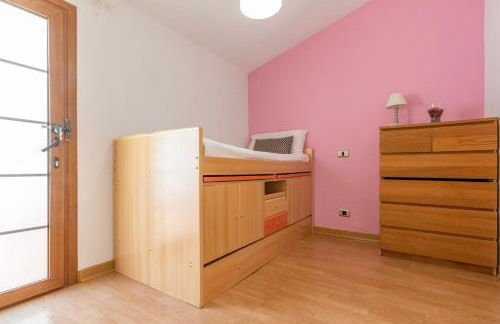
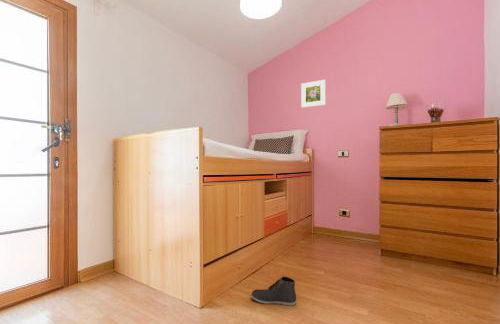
+ sneaker (273, 288)
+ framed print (313, 94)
